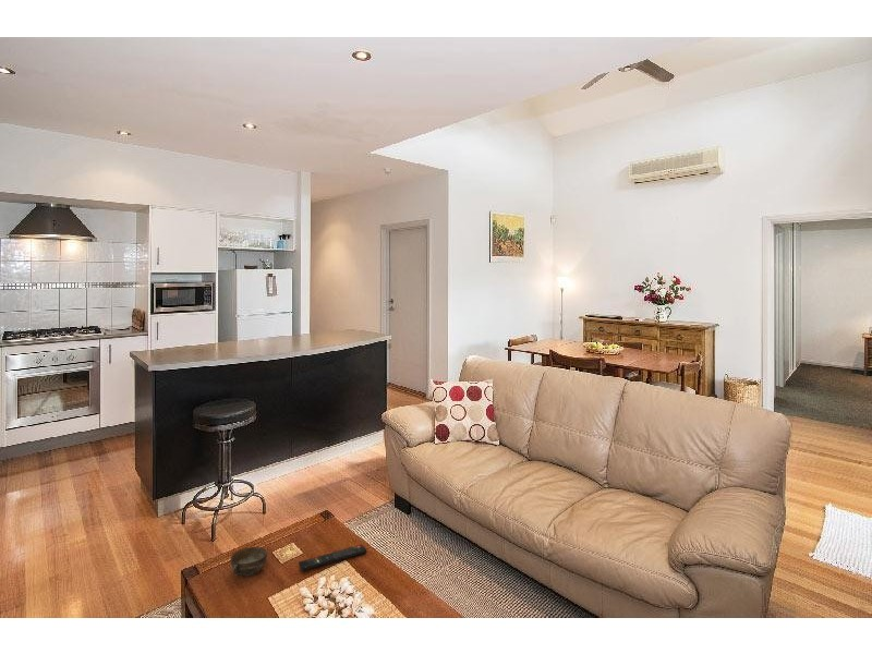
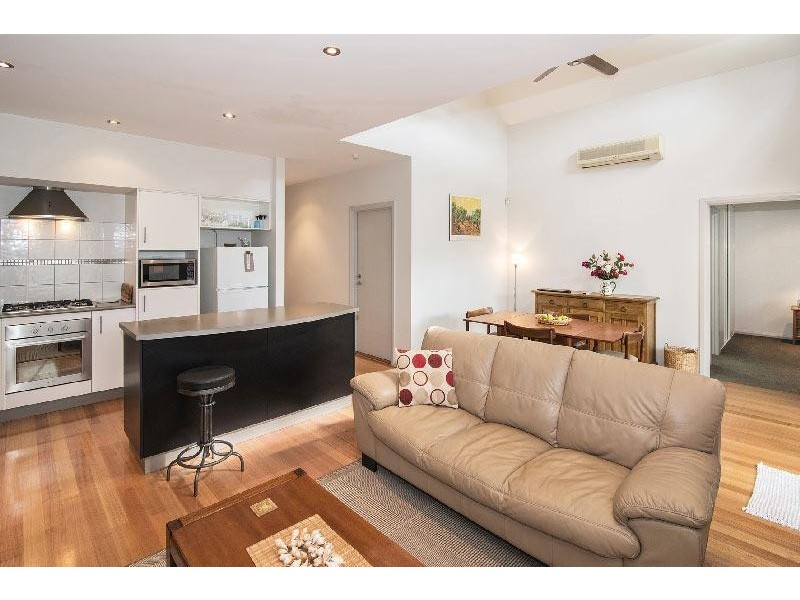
- remote control (334, 557)
- cup (246, 565)
